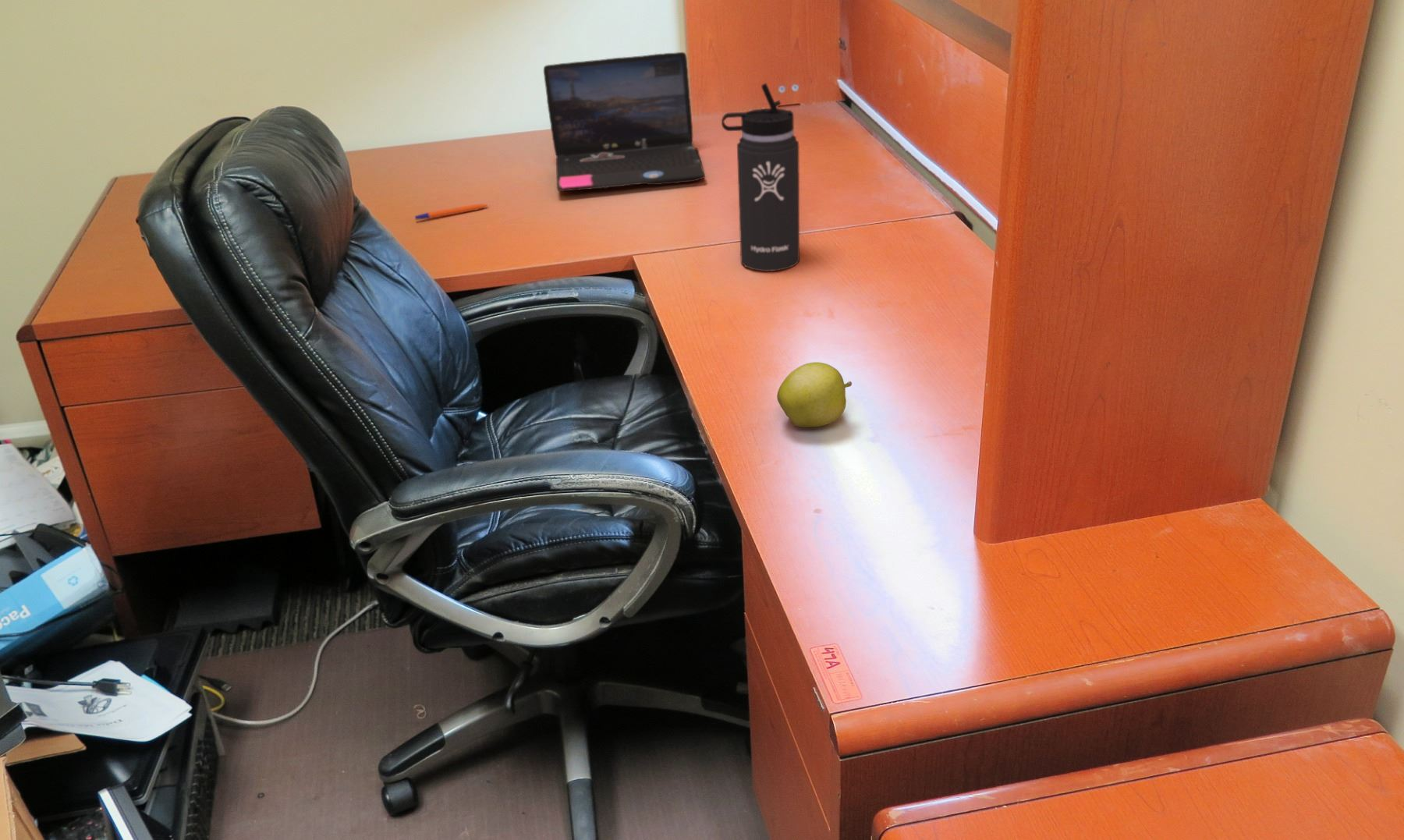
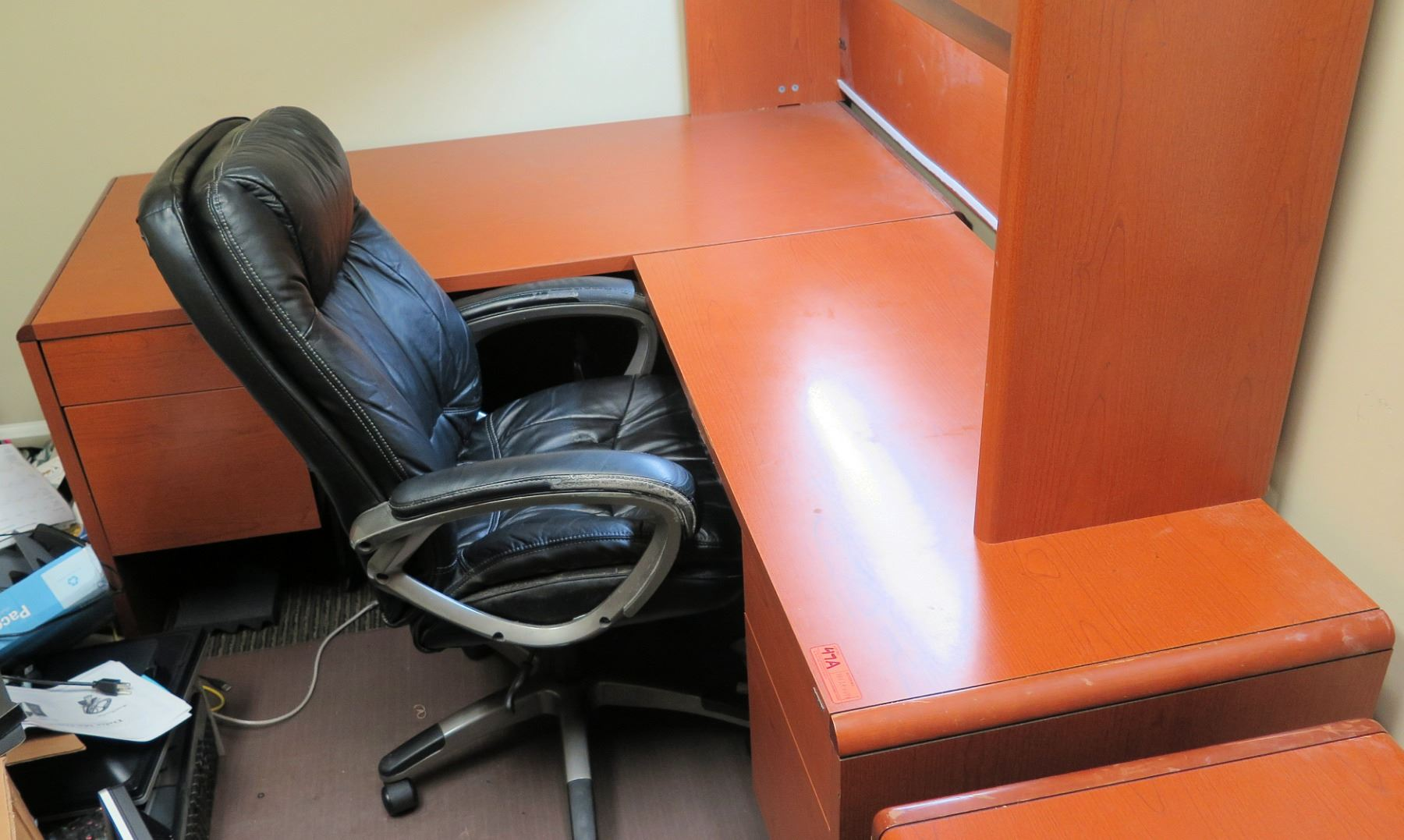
- apple (814, 395)
- laptop (622, 122)
- pen (452, 211)
- thermos bottle (761, 175)
